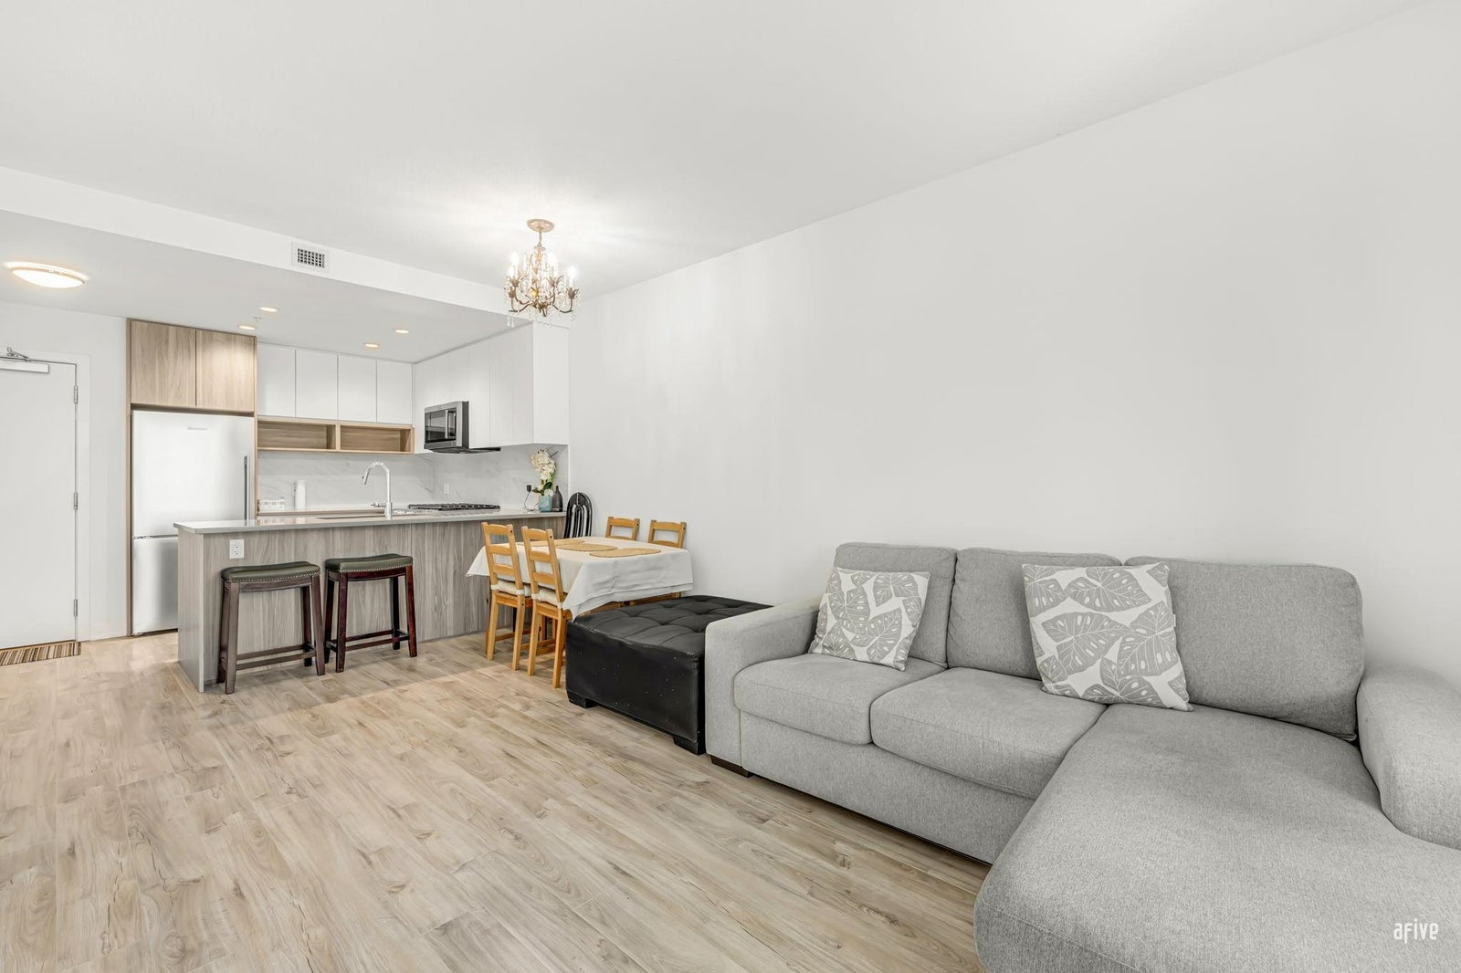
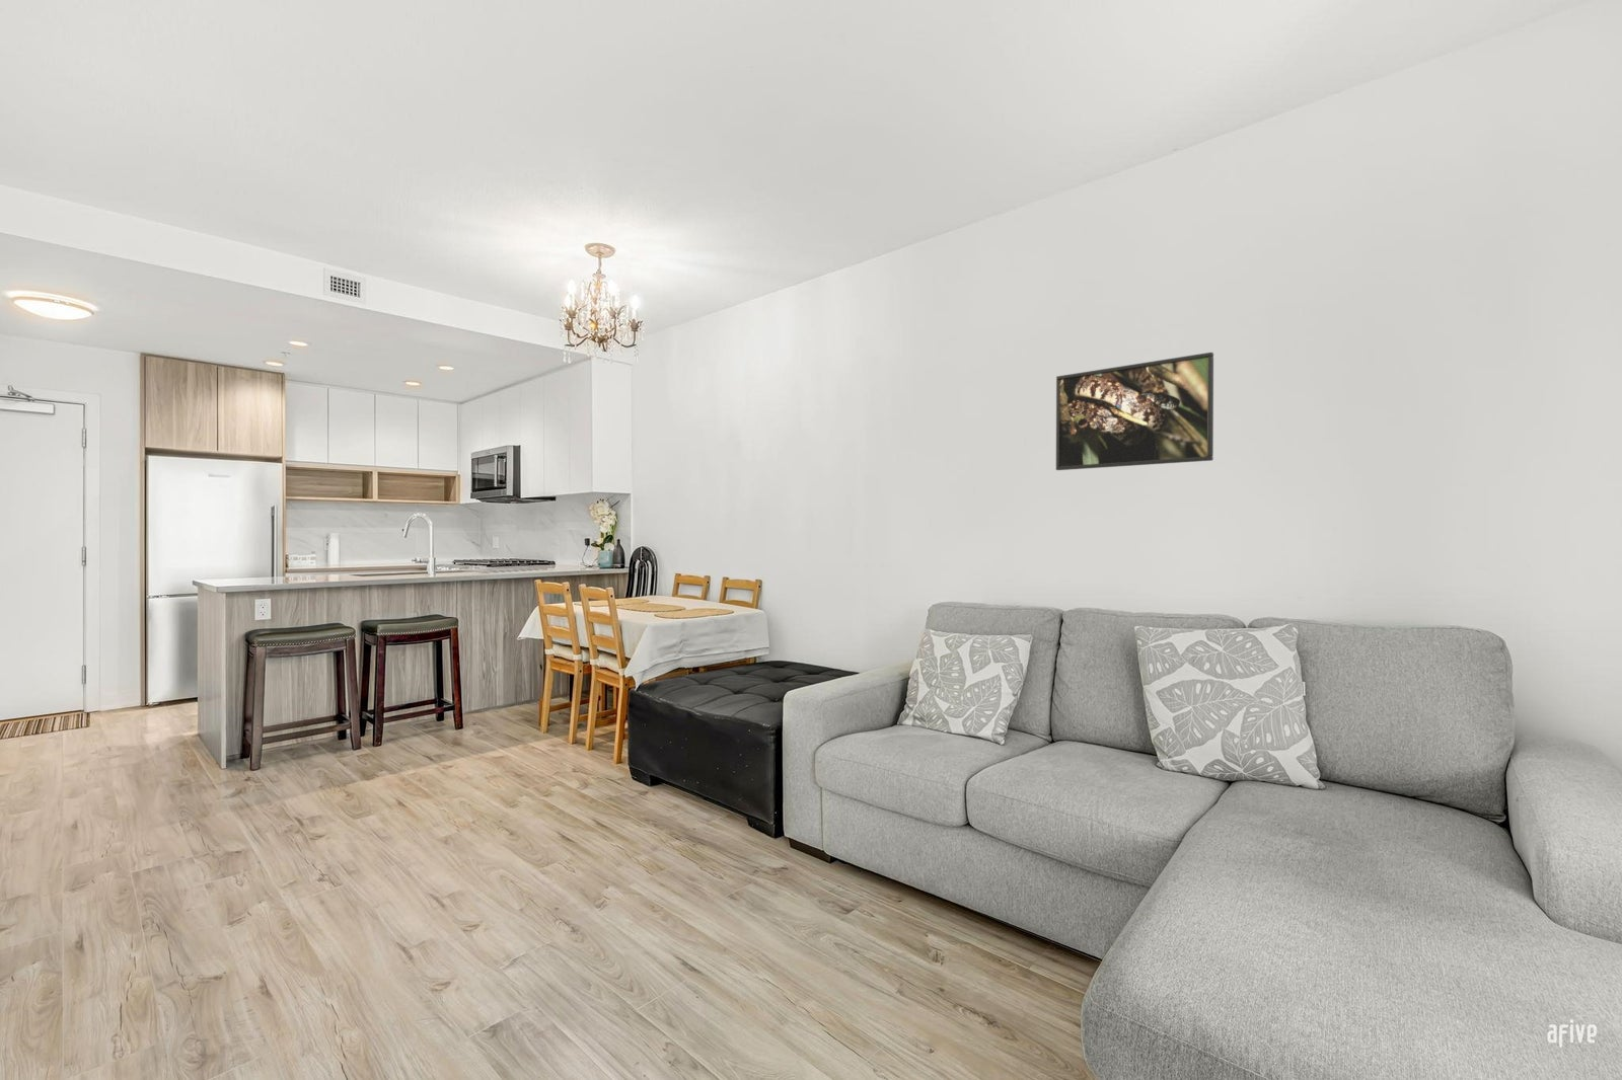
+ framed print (1129, 416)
